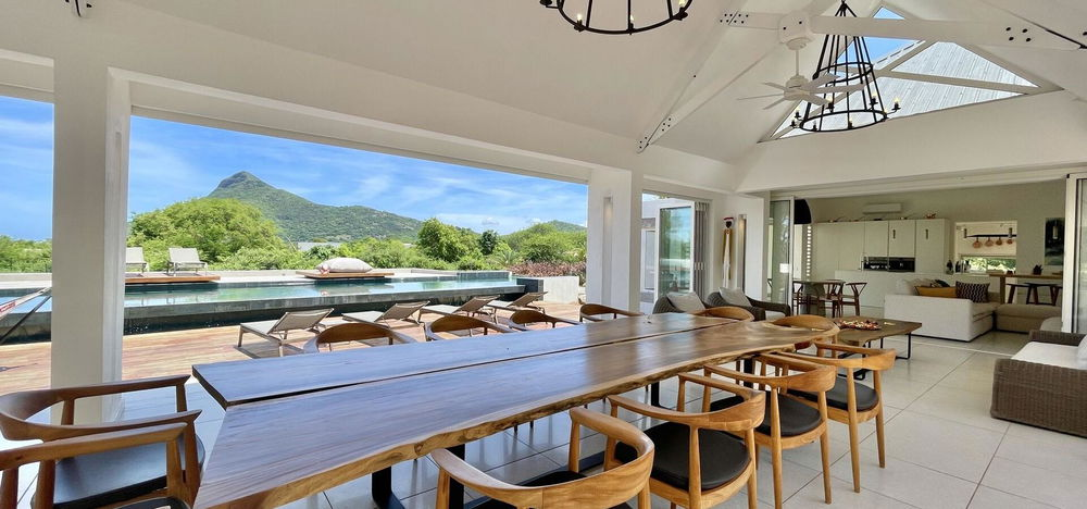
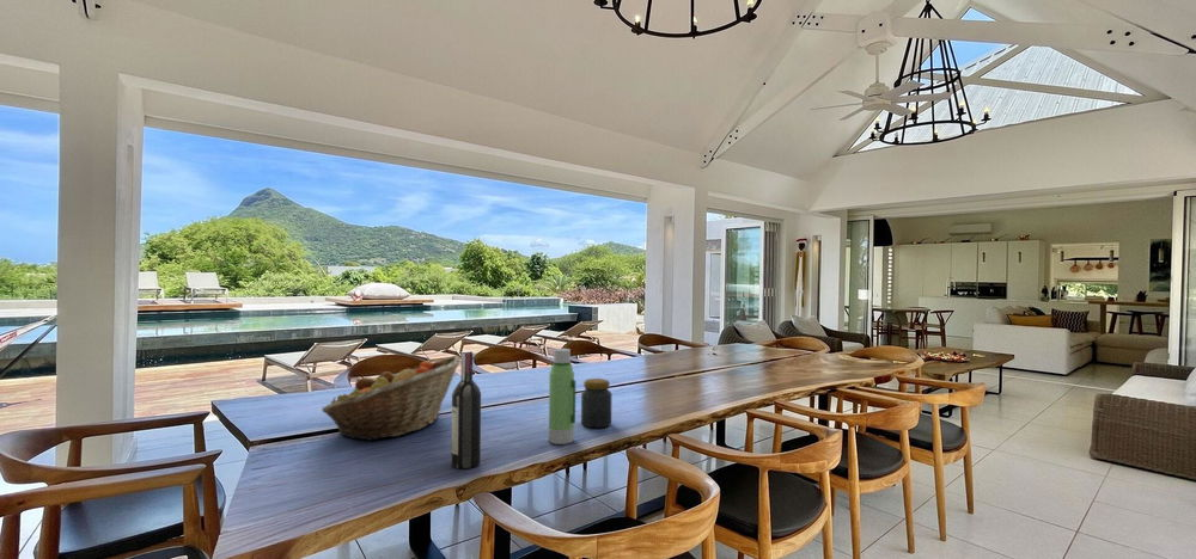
+ fruit basket (397, 392)
+ water bottle (561, 394)
+ jar (596, 401)
+ wine bottle (466, 407)
